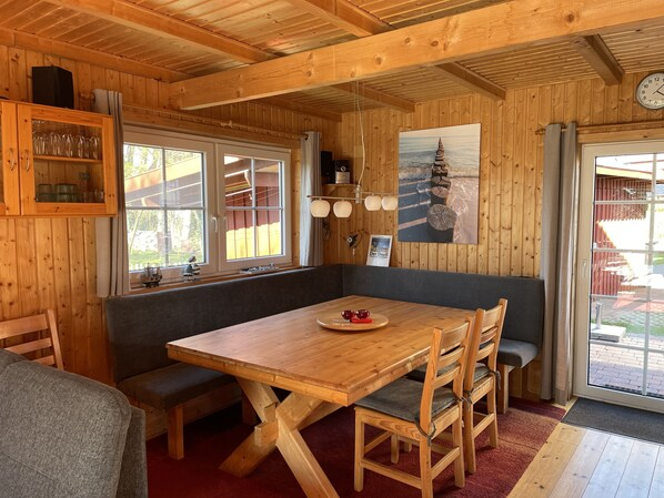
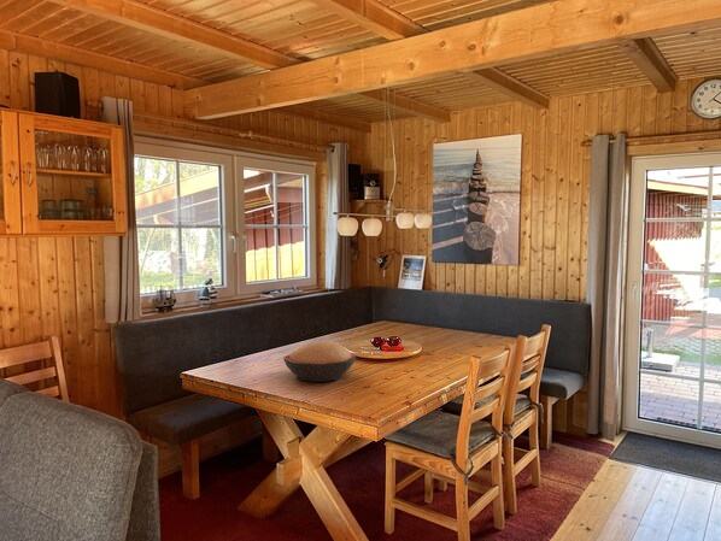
+ decorative bowl (320, 358)
